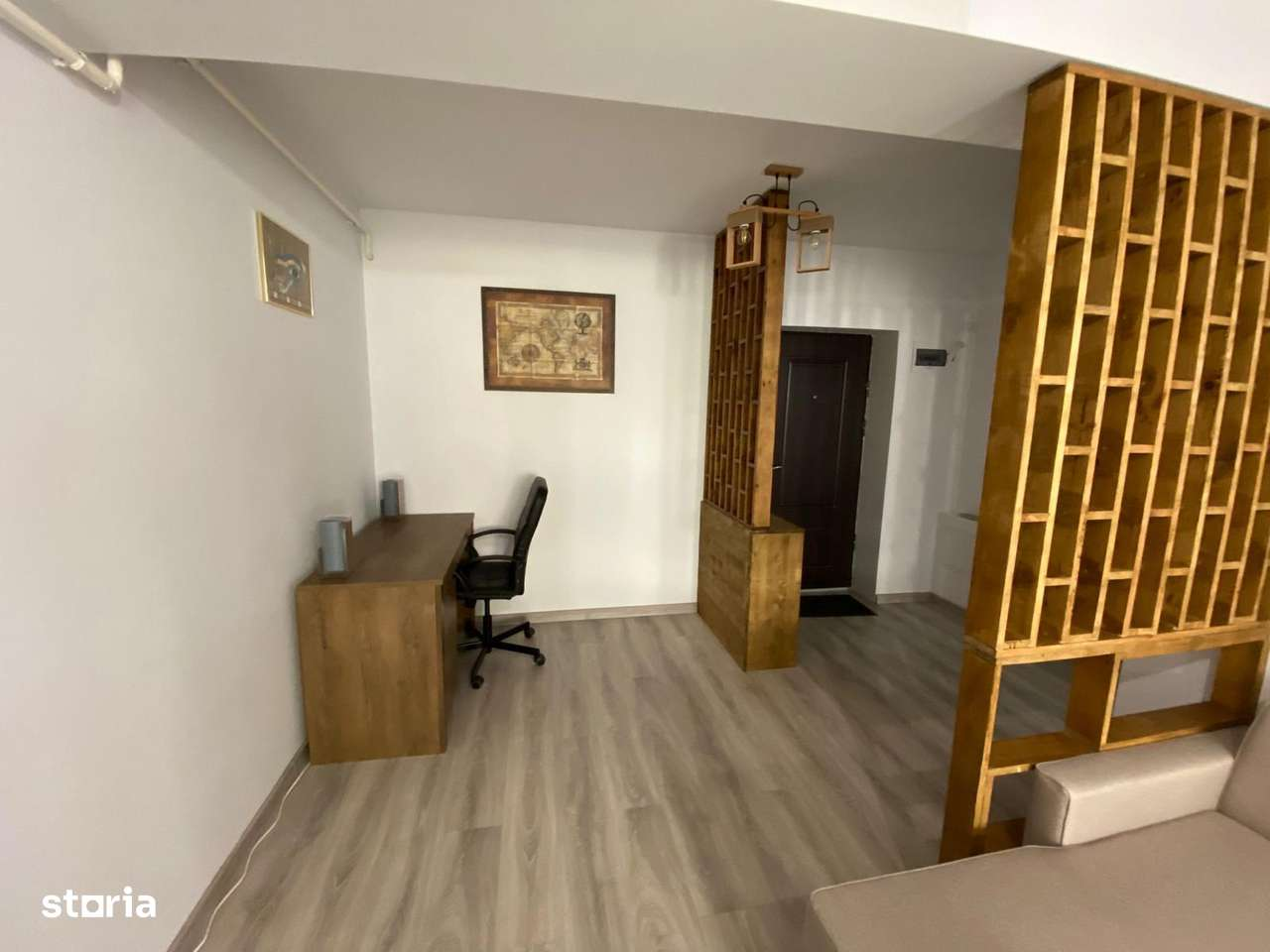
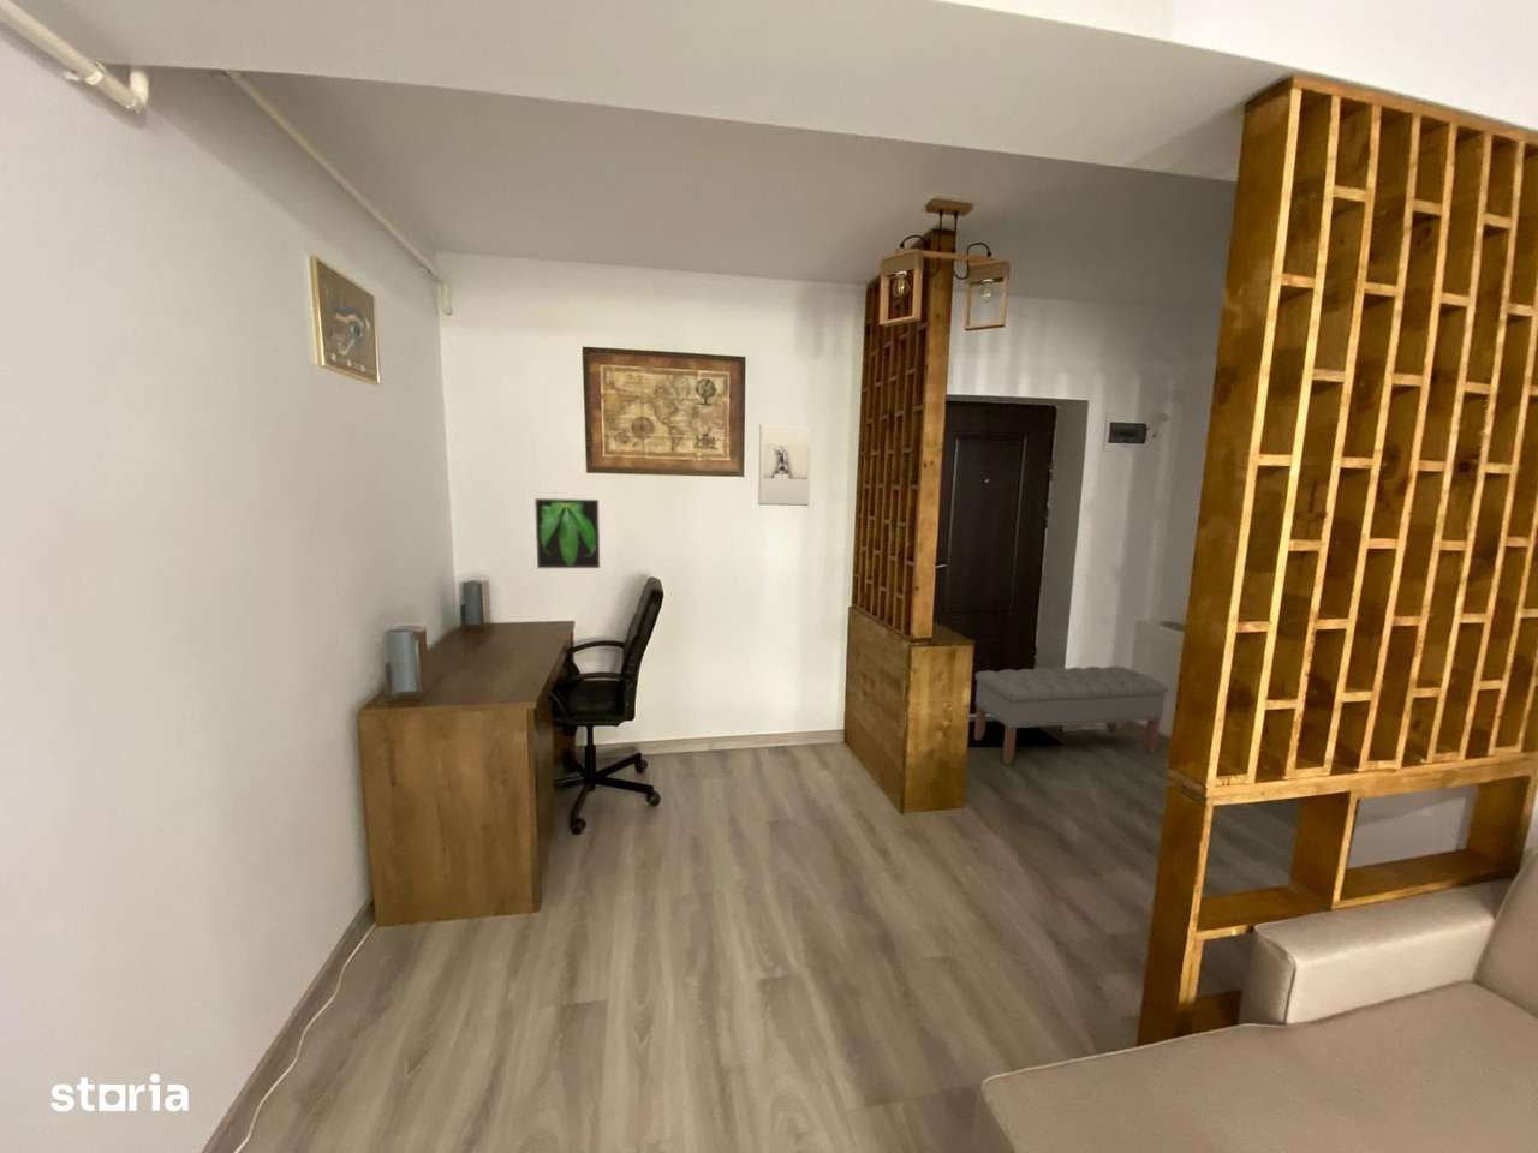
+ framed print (567, 533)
+ wall sculpture (784, 465)
+ bench (1066, 710)
